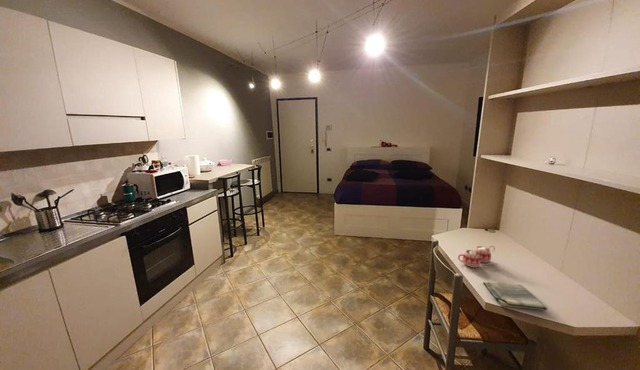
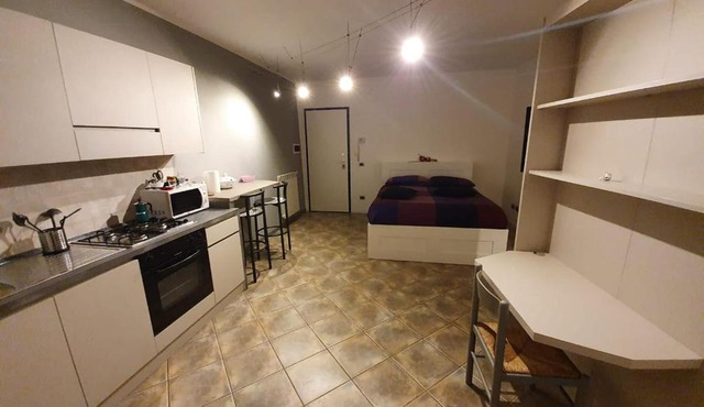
- mug (476, 253)
- dish towel (512, 293)
